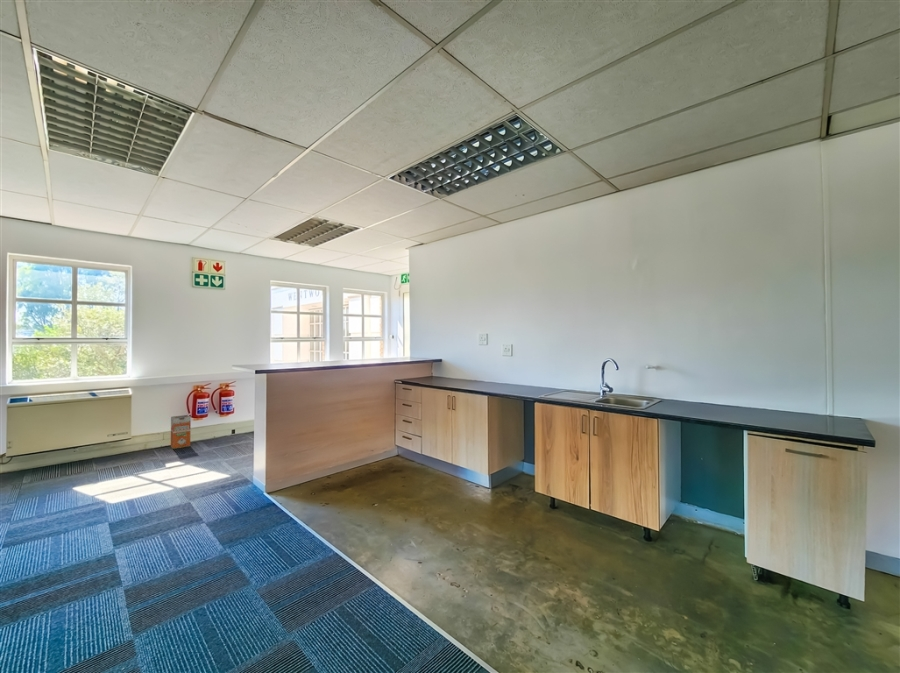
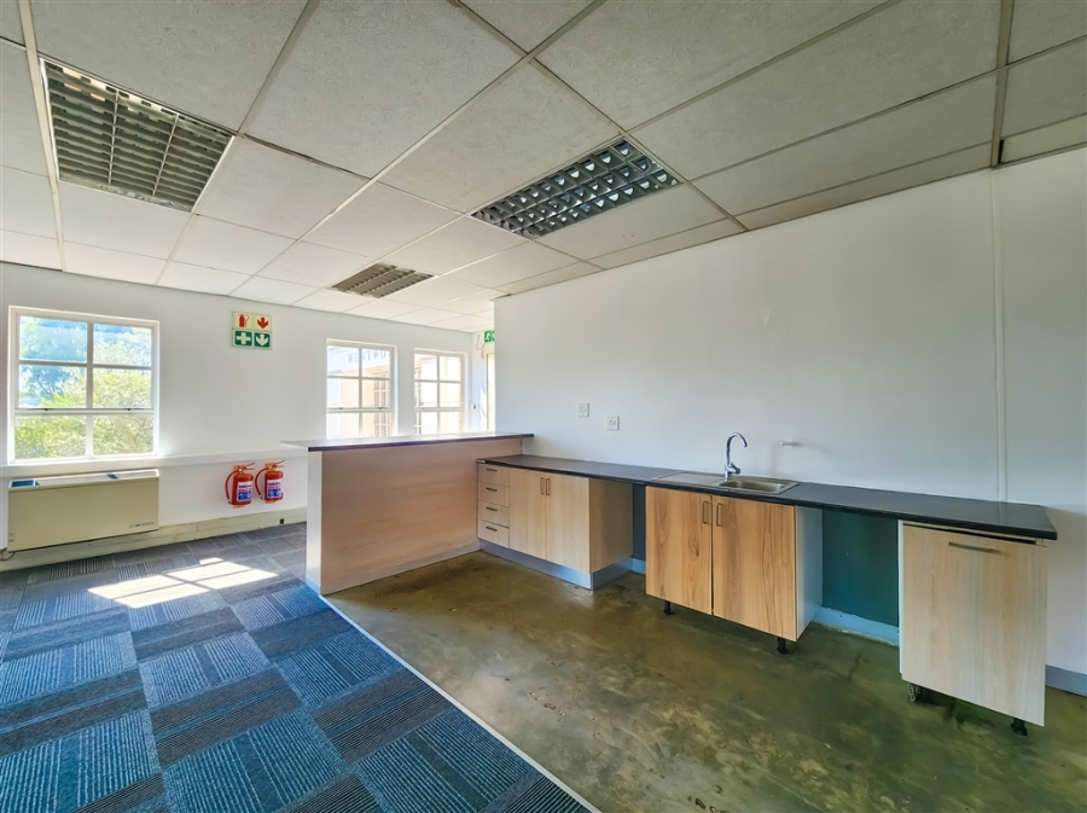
- waste bin (180, 430)
